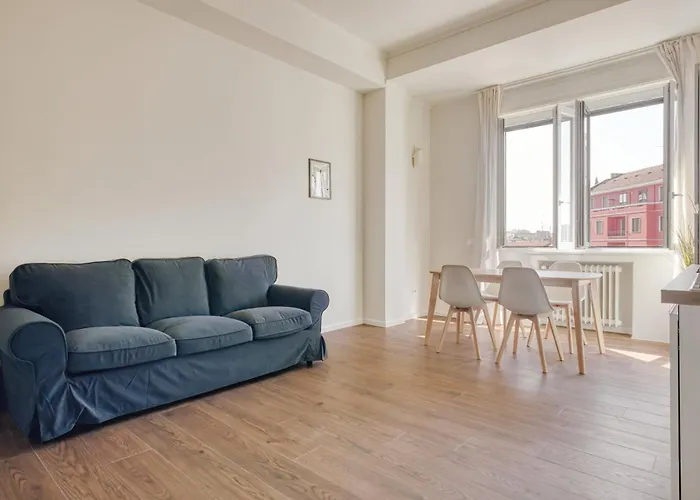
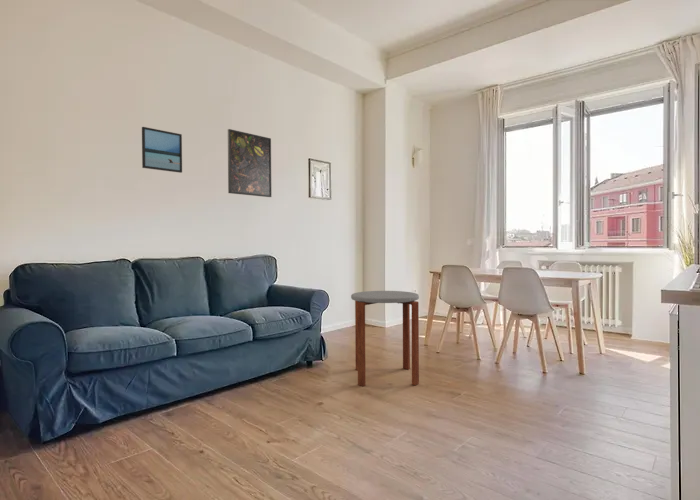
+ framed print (162, 150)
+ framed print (250, 164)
+ side table (403, 335)
